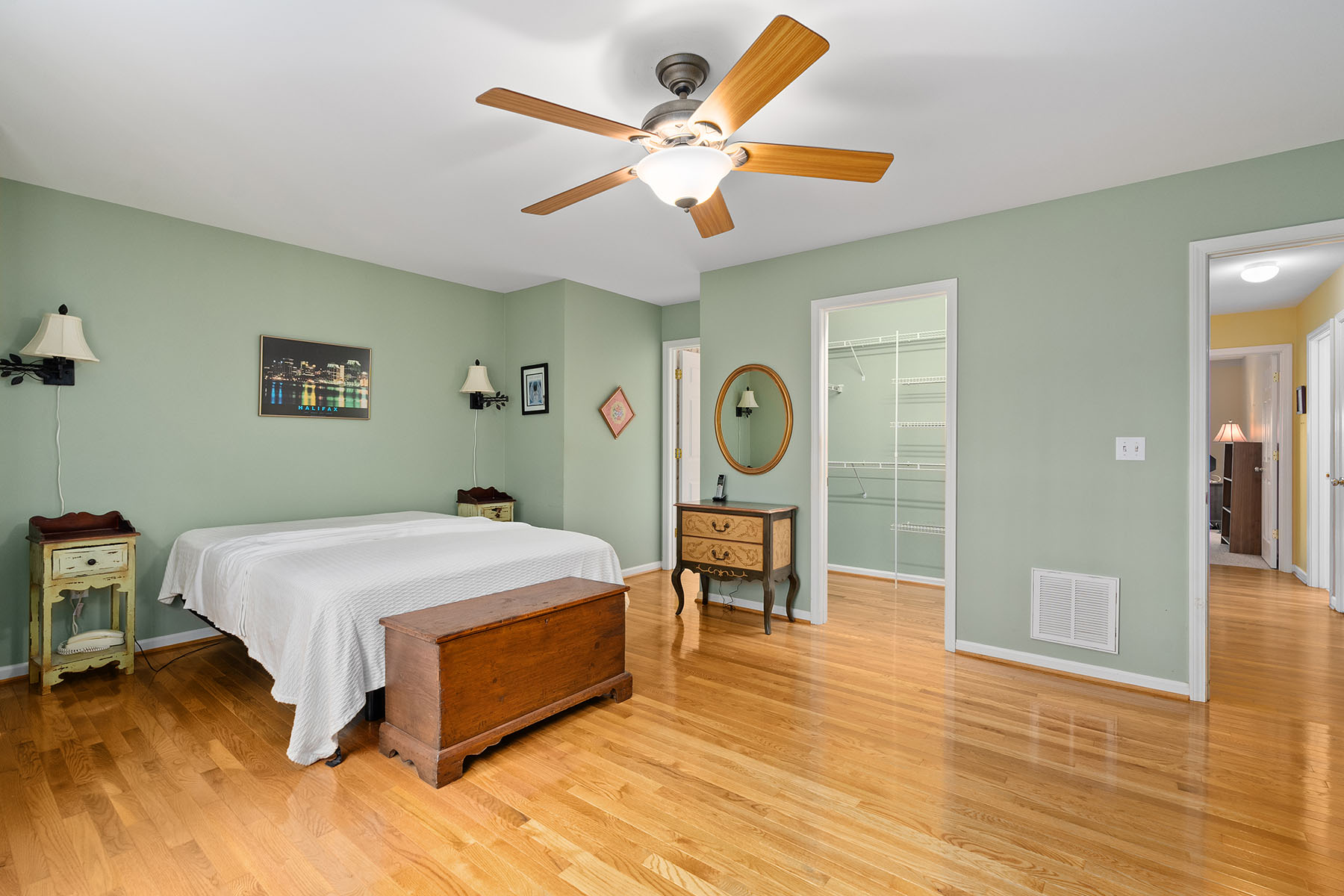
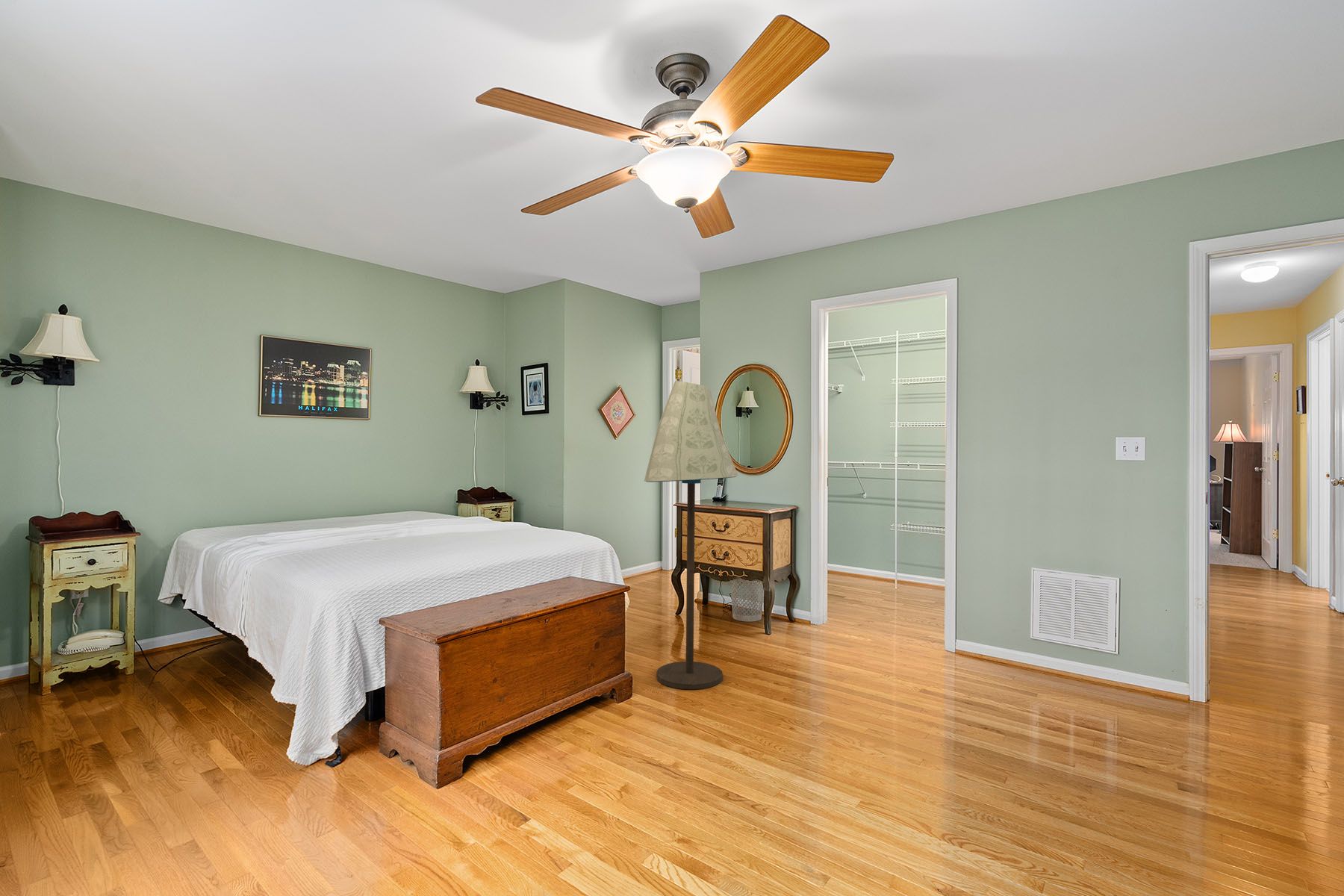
+ floor lamp (691, 529)
+ wastebasket (747, 595)
